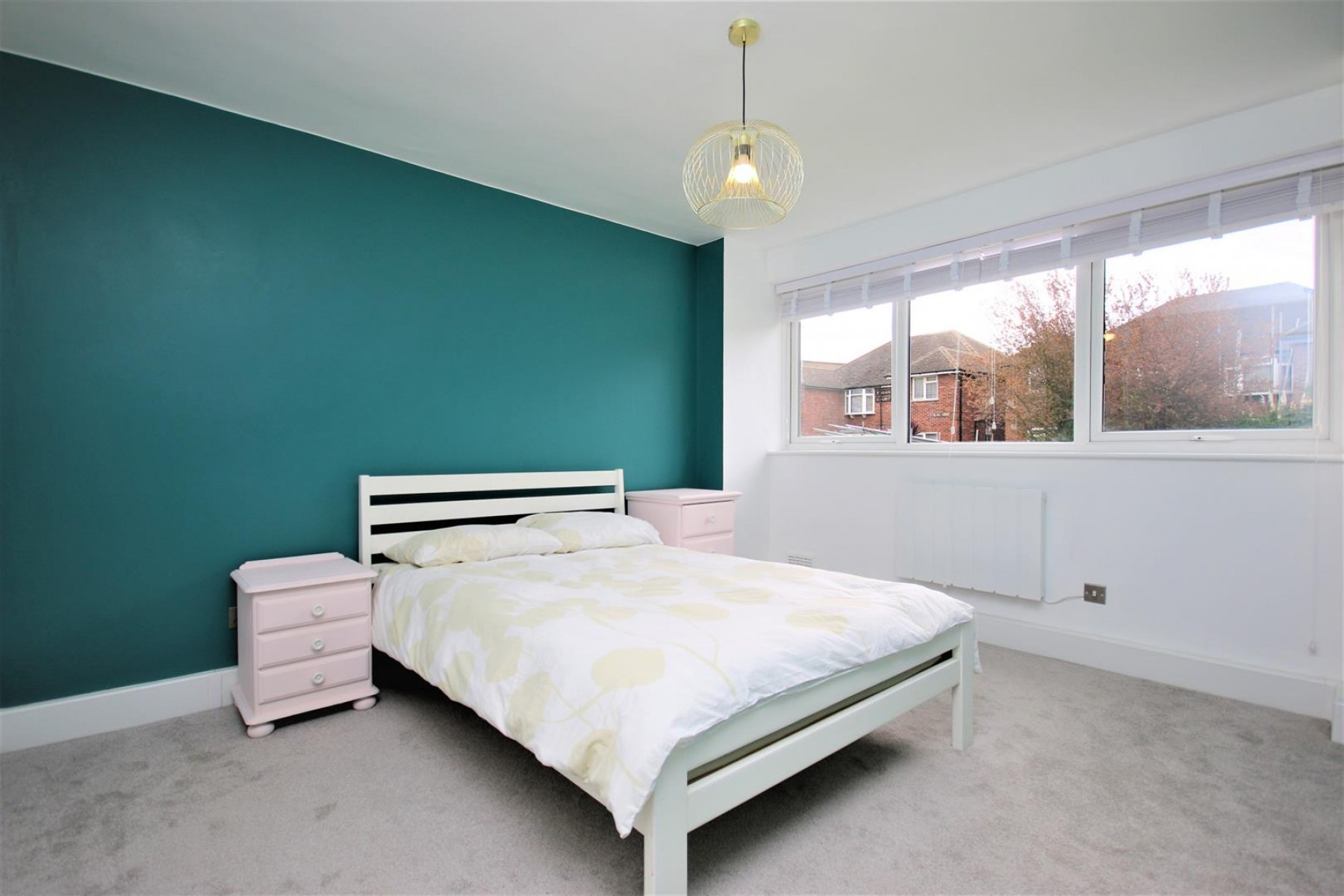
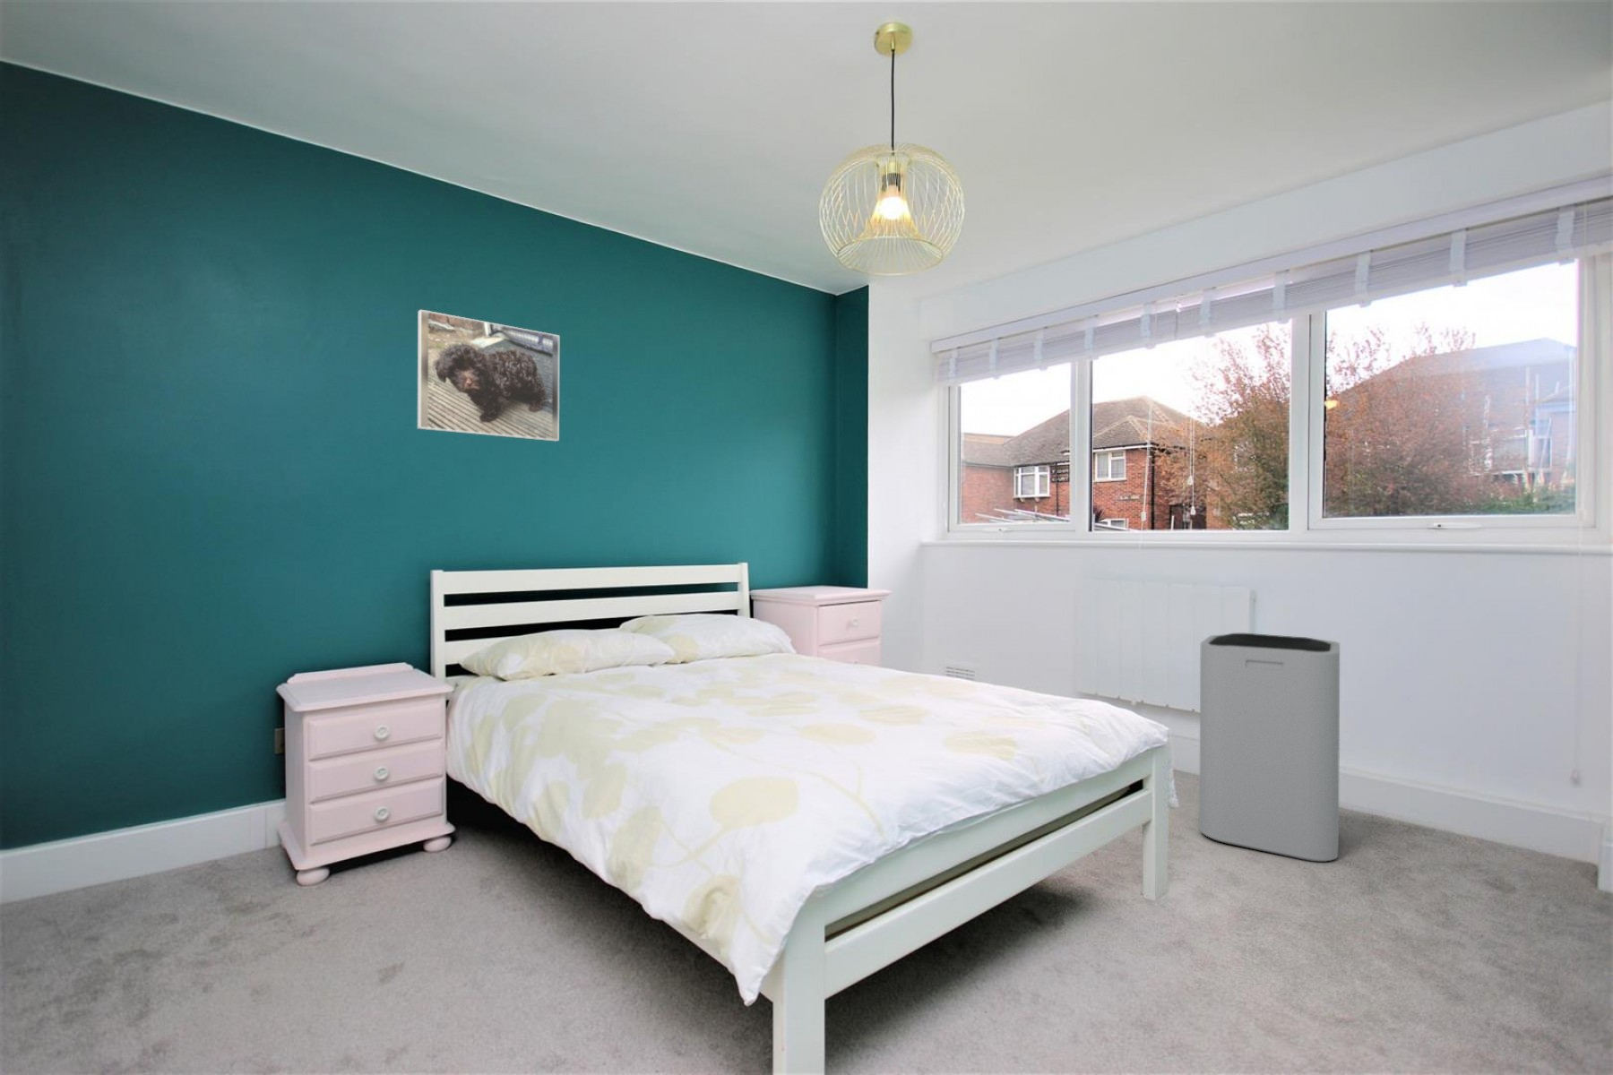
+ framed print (492, 379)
+ trash can (1269, 735)
